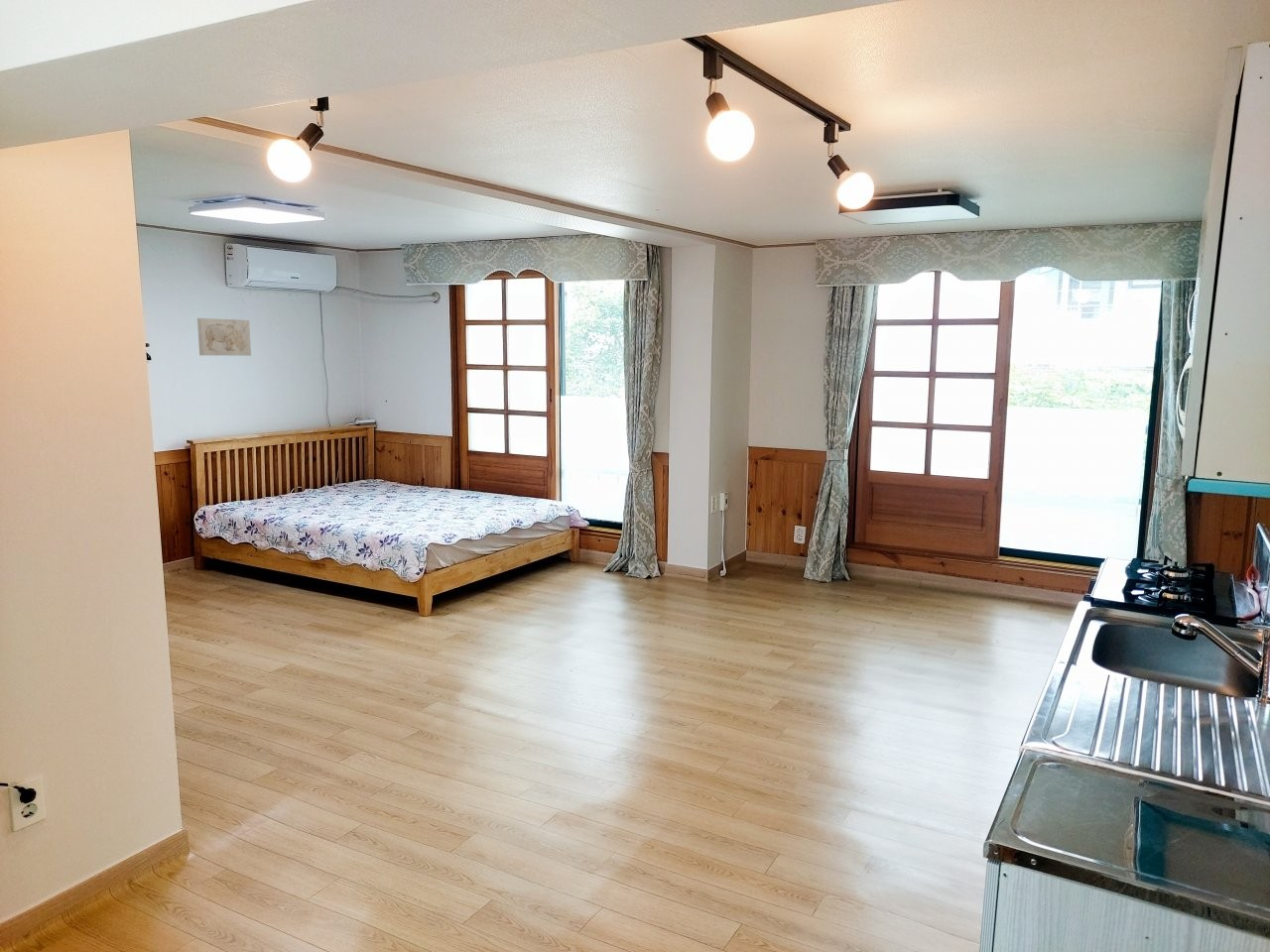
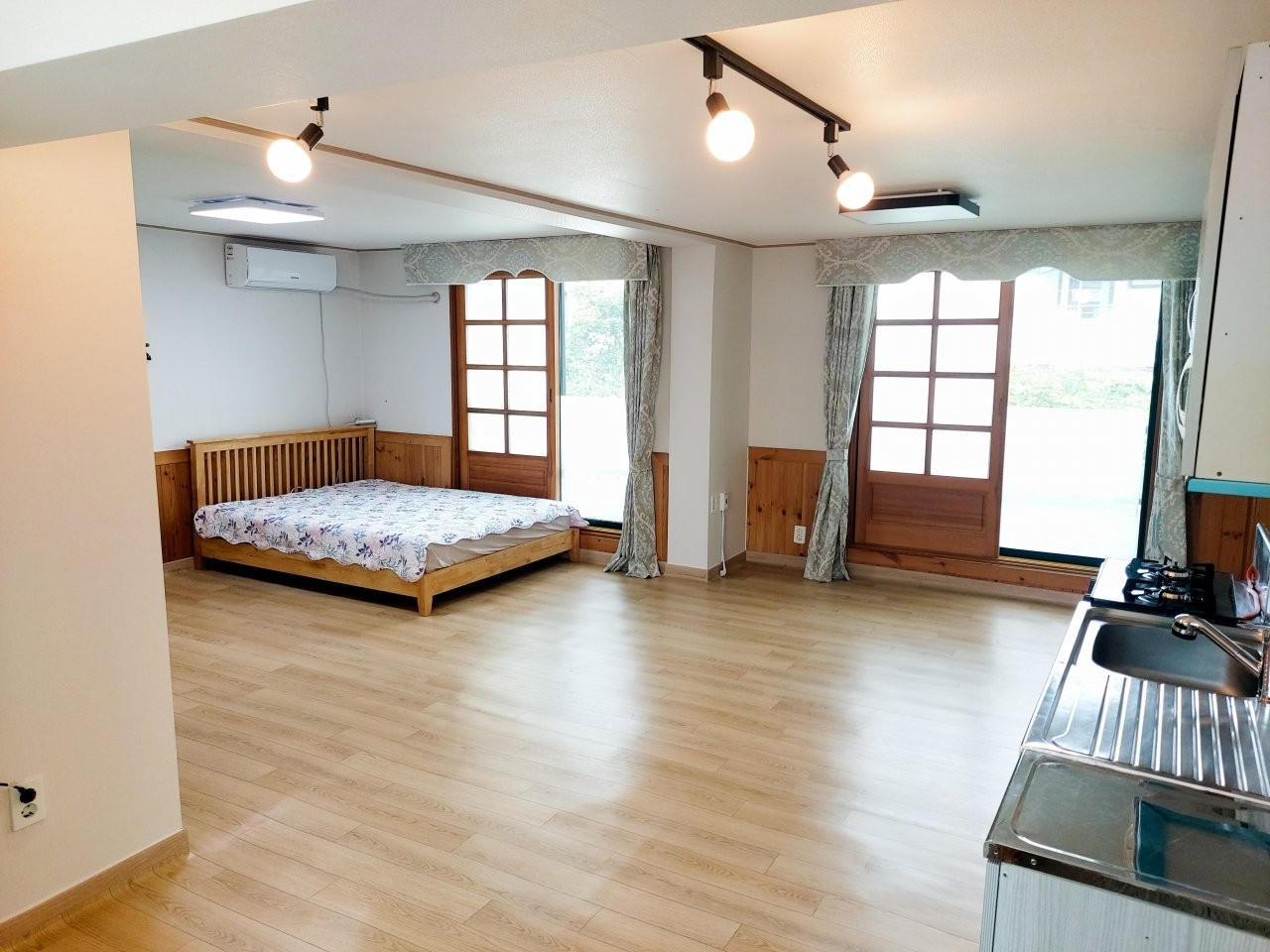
- wall art (224, 337)
